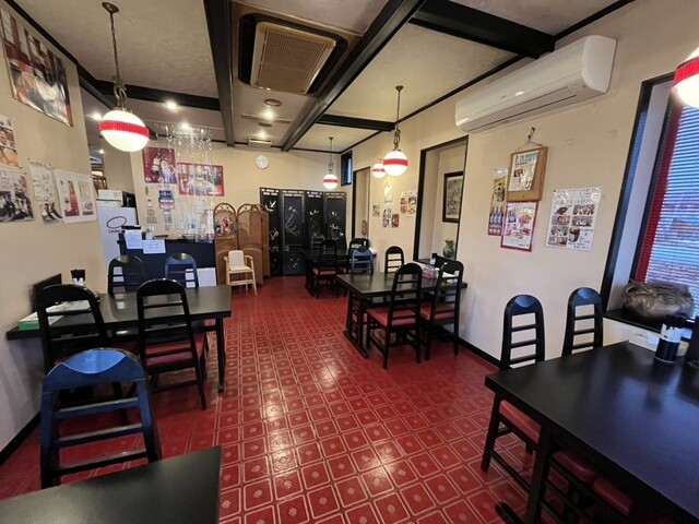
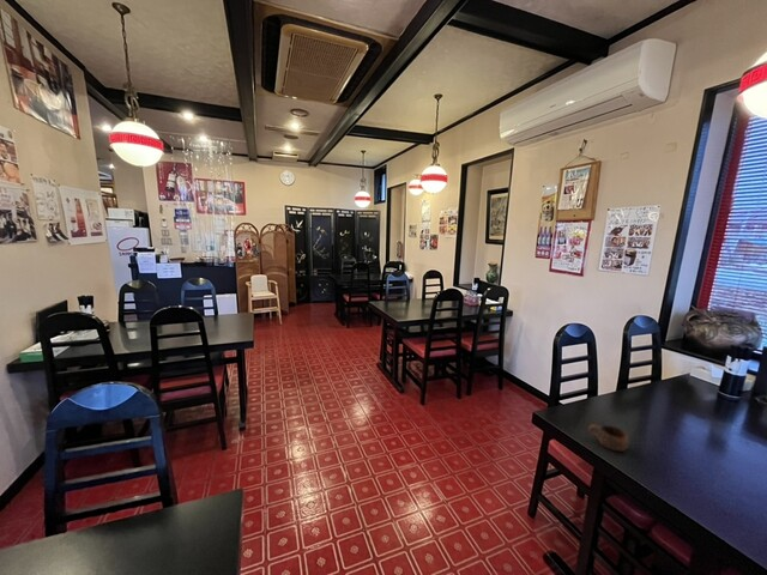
+ cup (608, 435)
